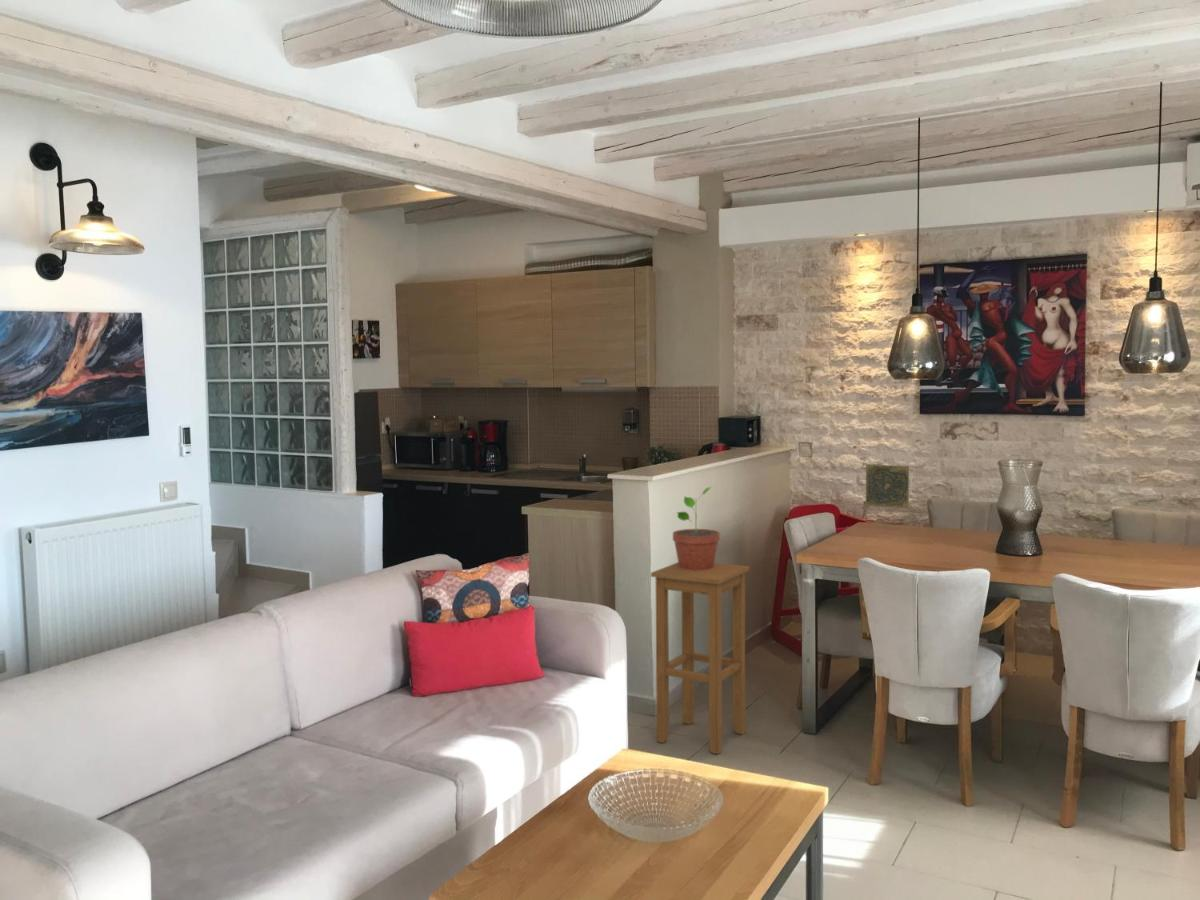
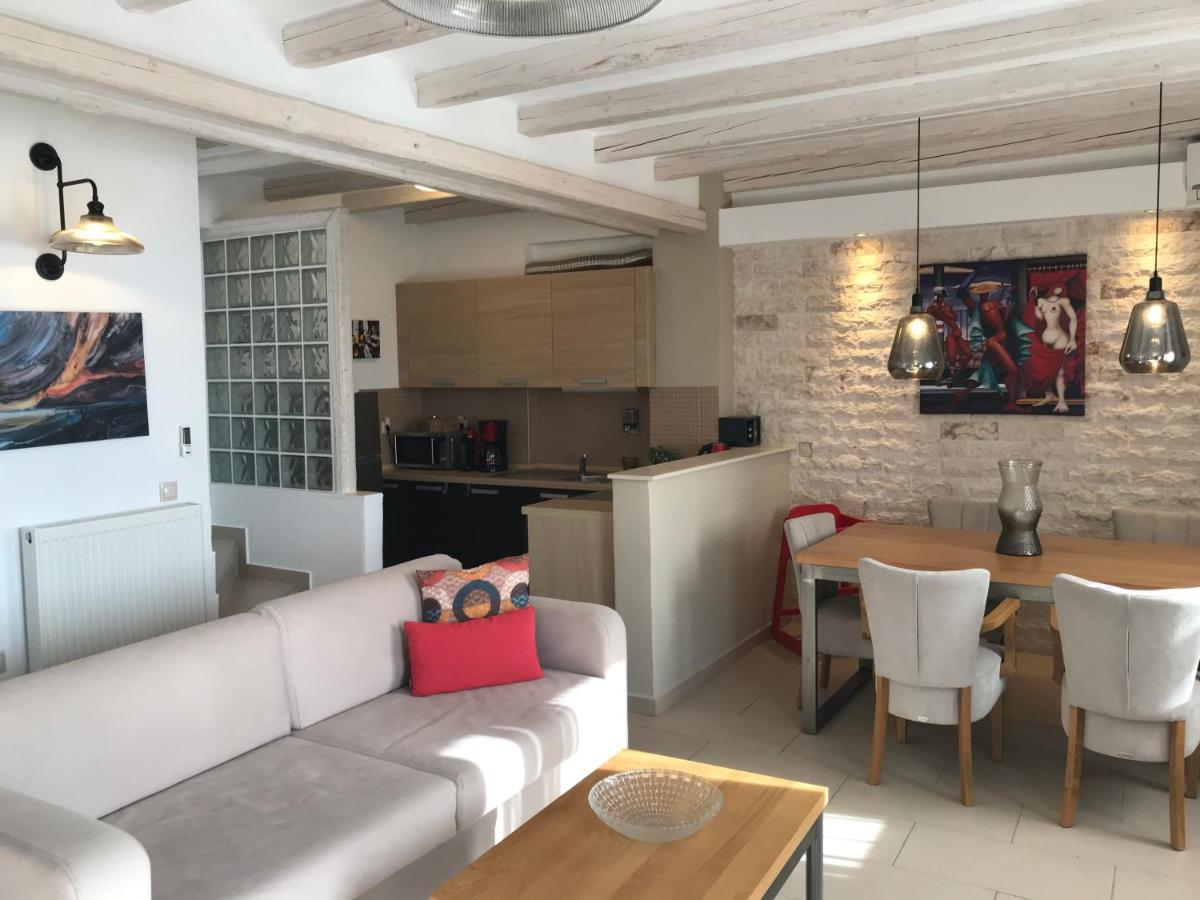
- potted plant (696, 527)
- stool (701, 654)
- decorative tile (887, 486)
